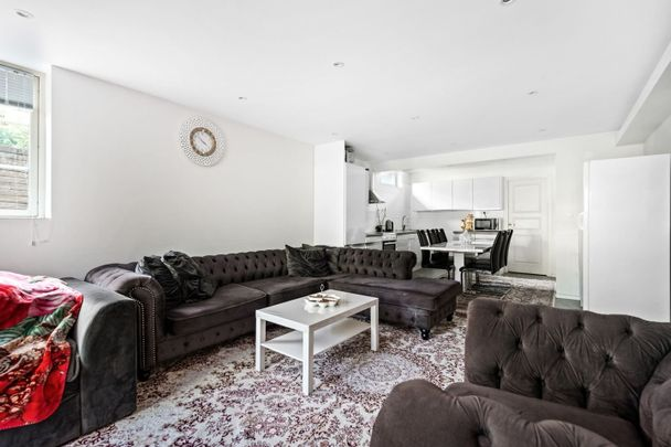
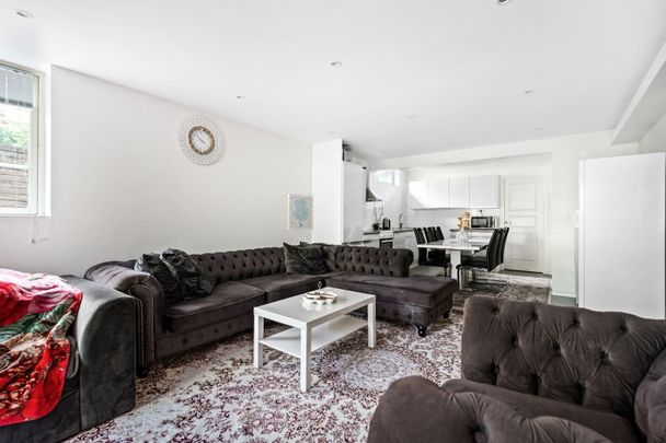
+ wall art (300, 212)
